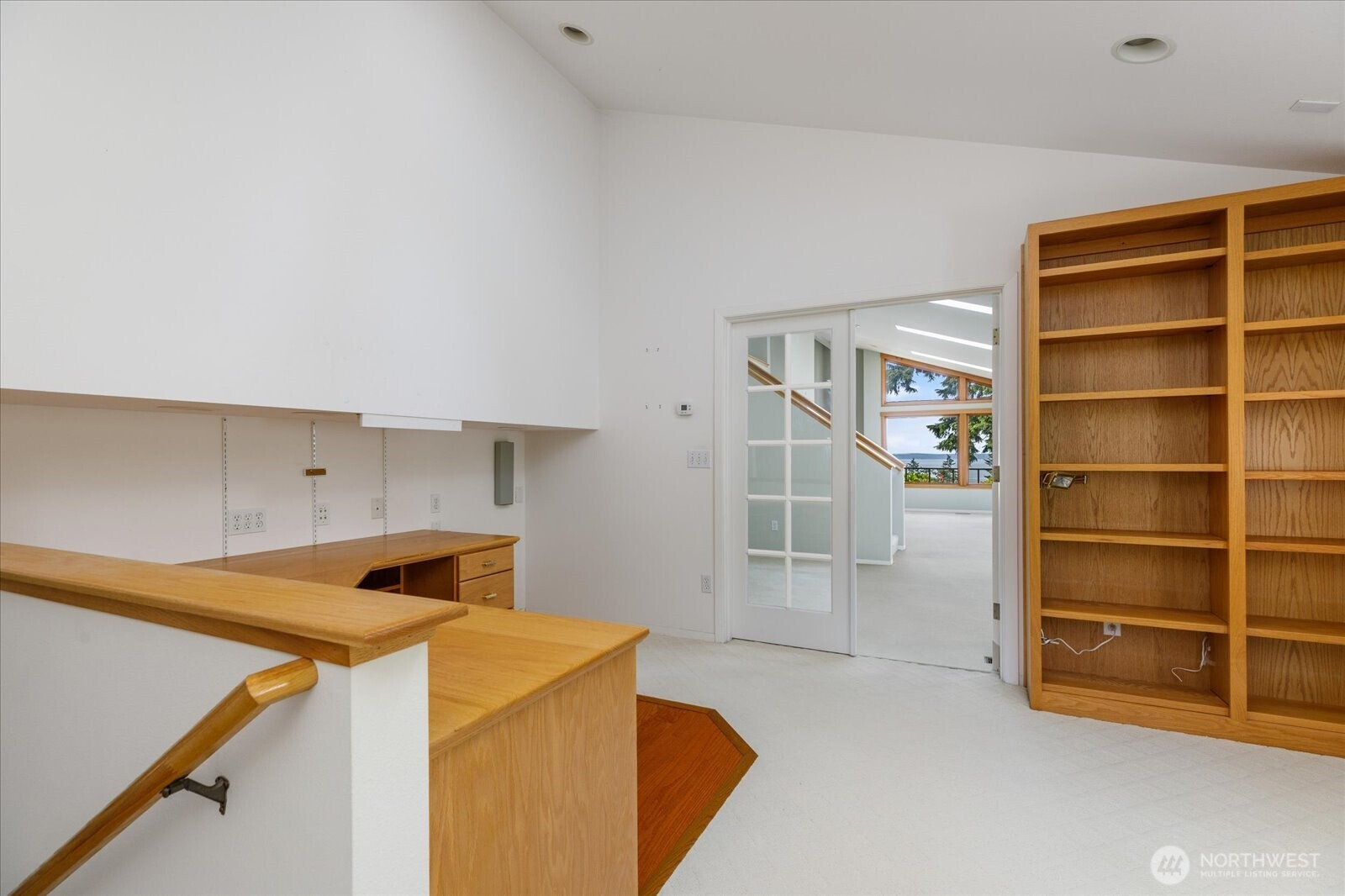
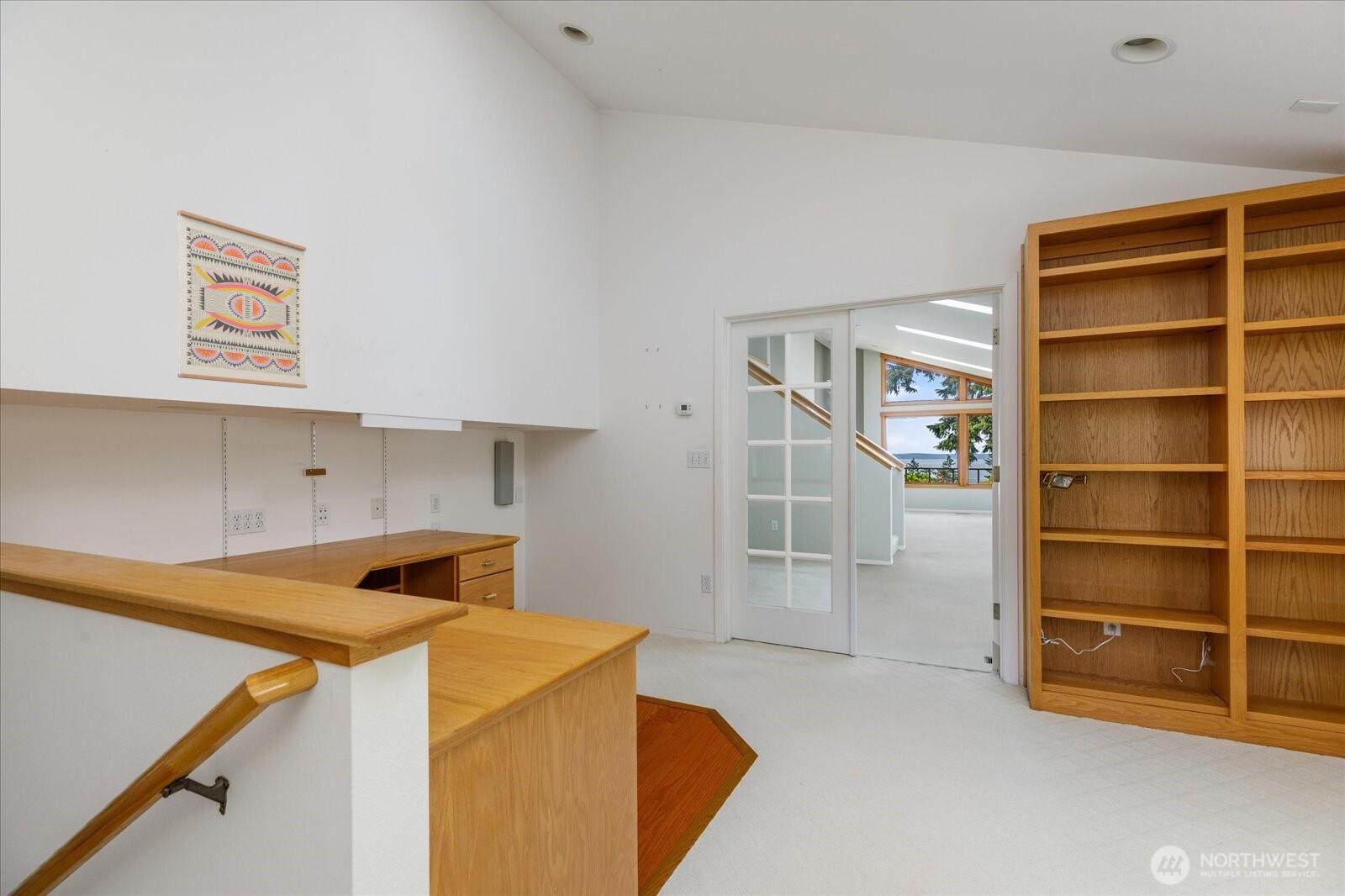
+ wall art (247, 307)
